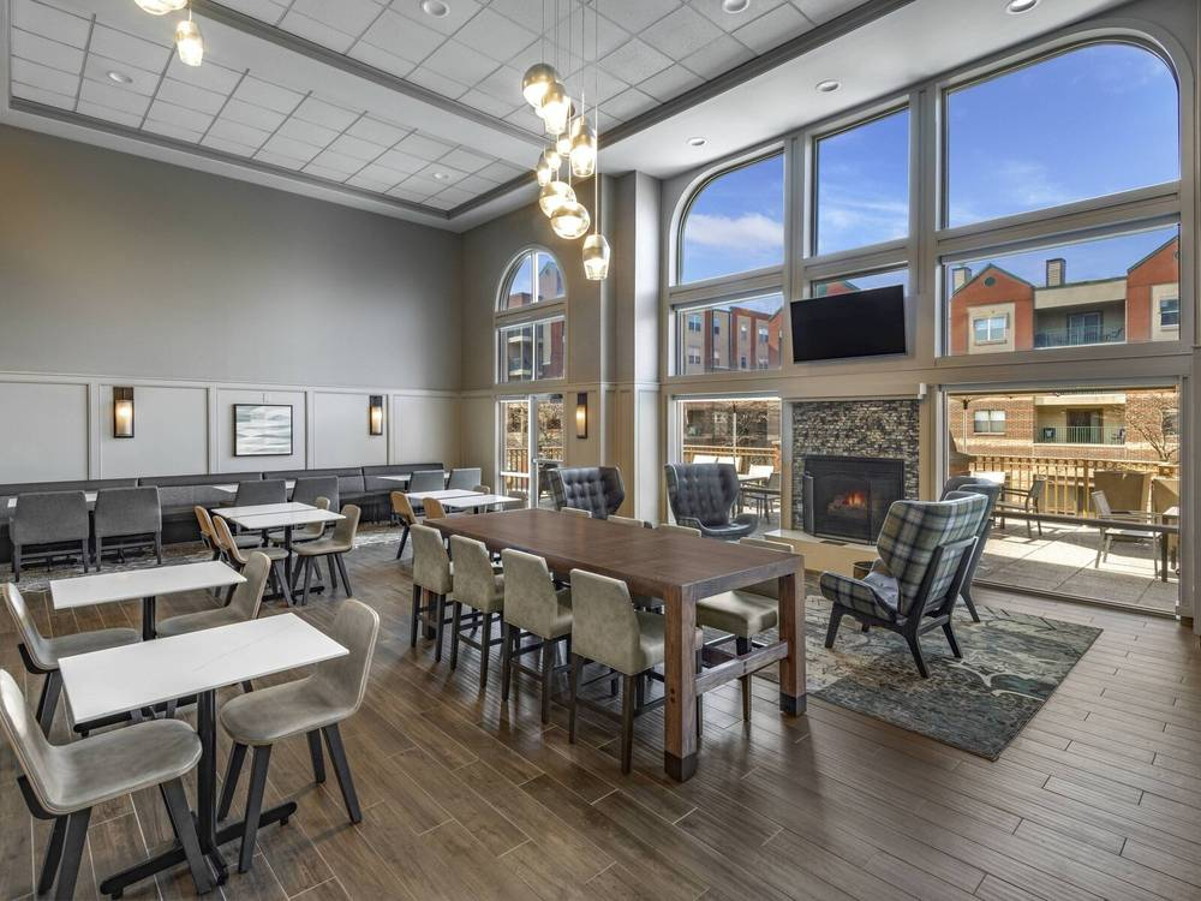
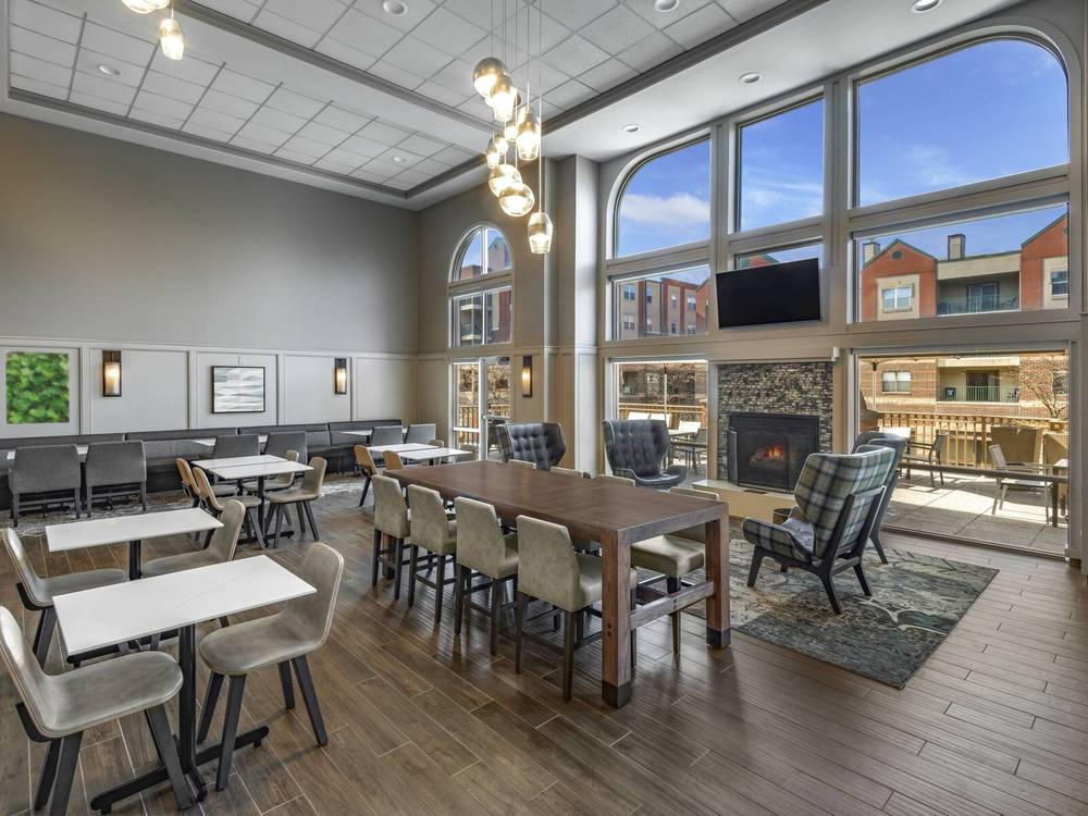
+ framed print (38, 387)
